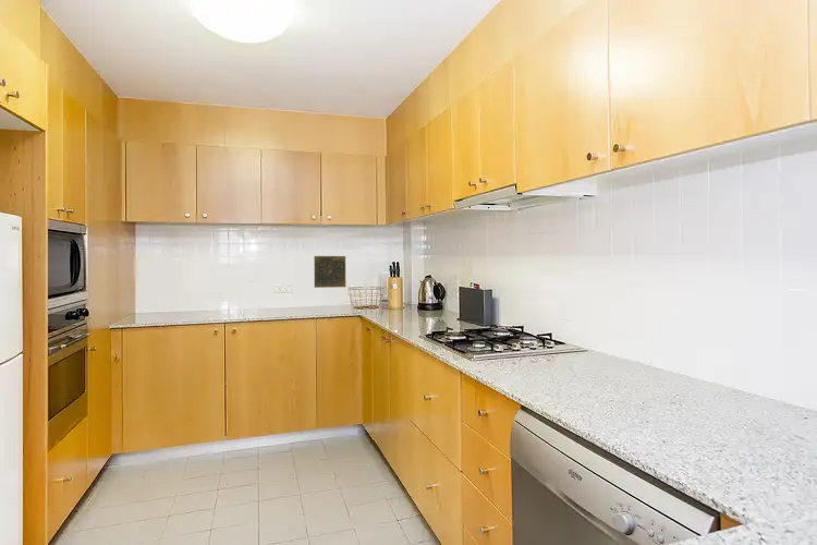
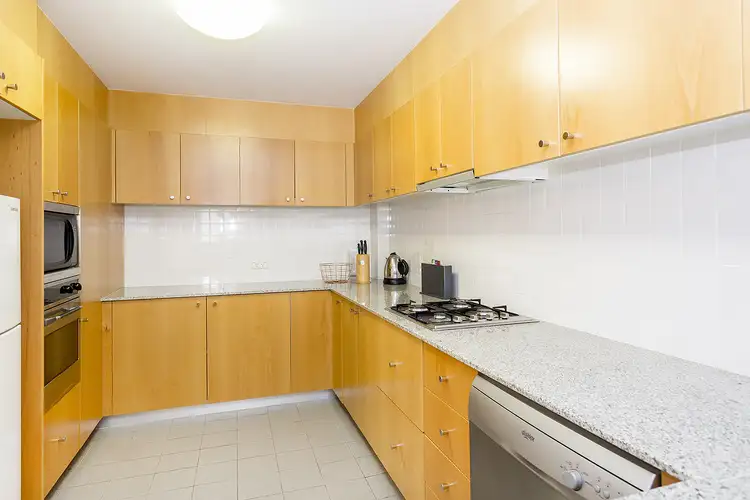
- decorative tile (329, 271)
